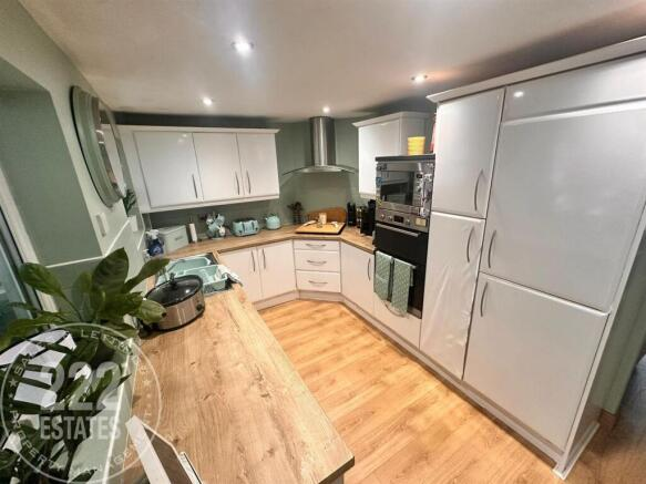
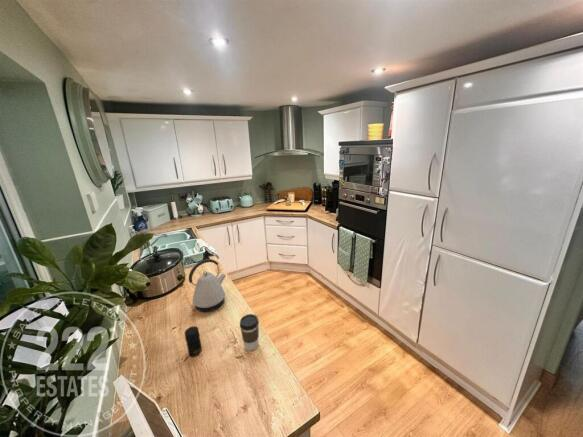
+ jar (193, 341)
+ coffee cup (250, 332)
+ kettle (208, 282)
